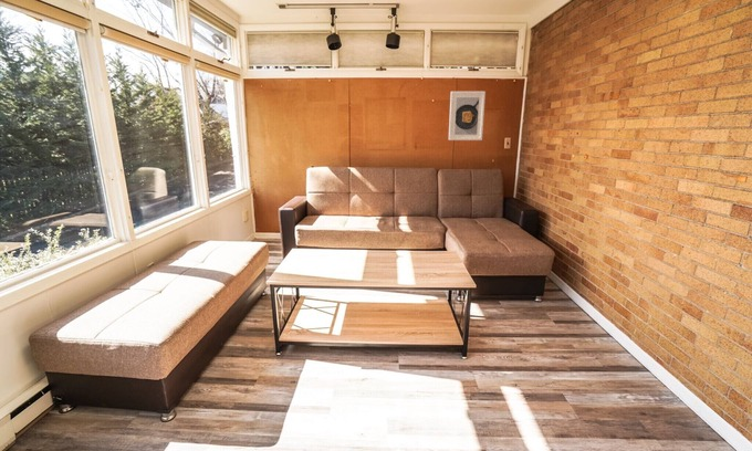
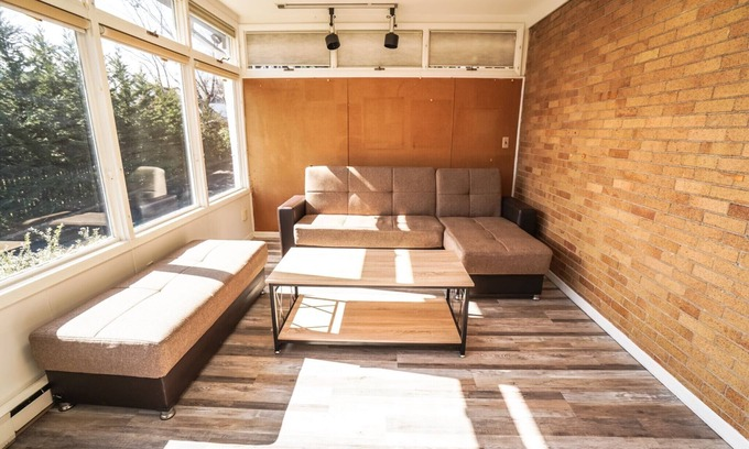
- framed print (466, 116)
